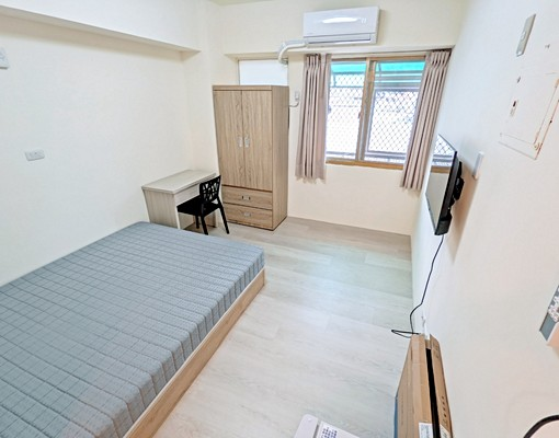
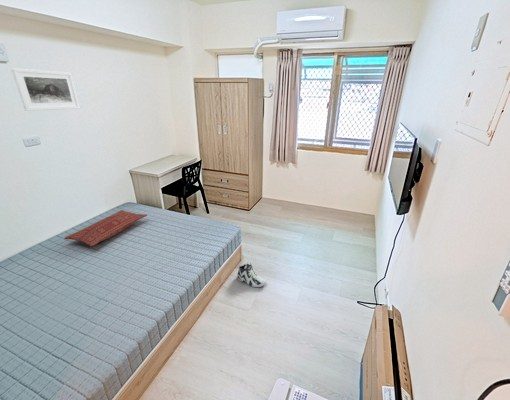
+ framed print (49, 90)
+ sneaker (251, 273)
+ pillow (109, 226)
